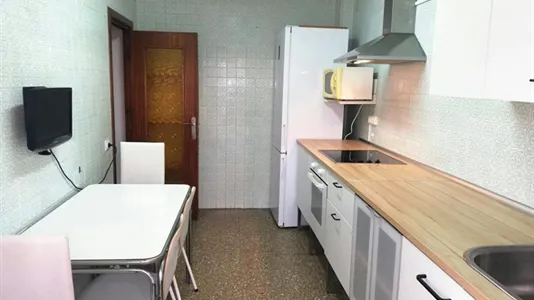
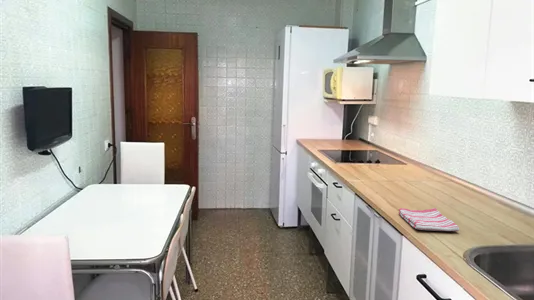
+ dish towel (426, 218)
